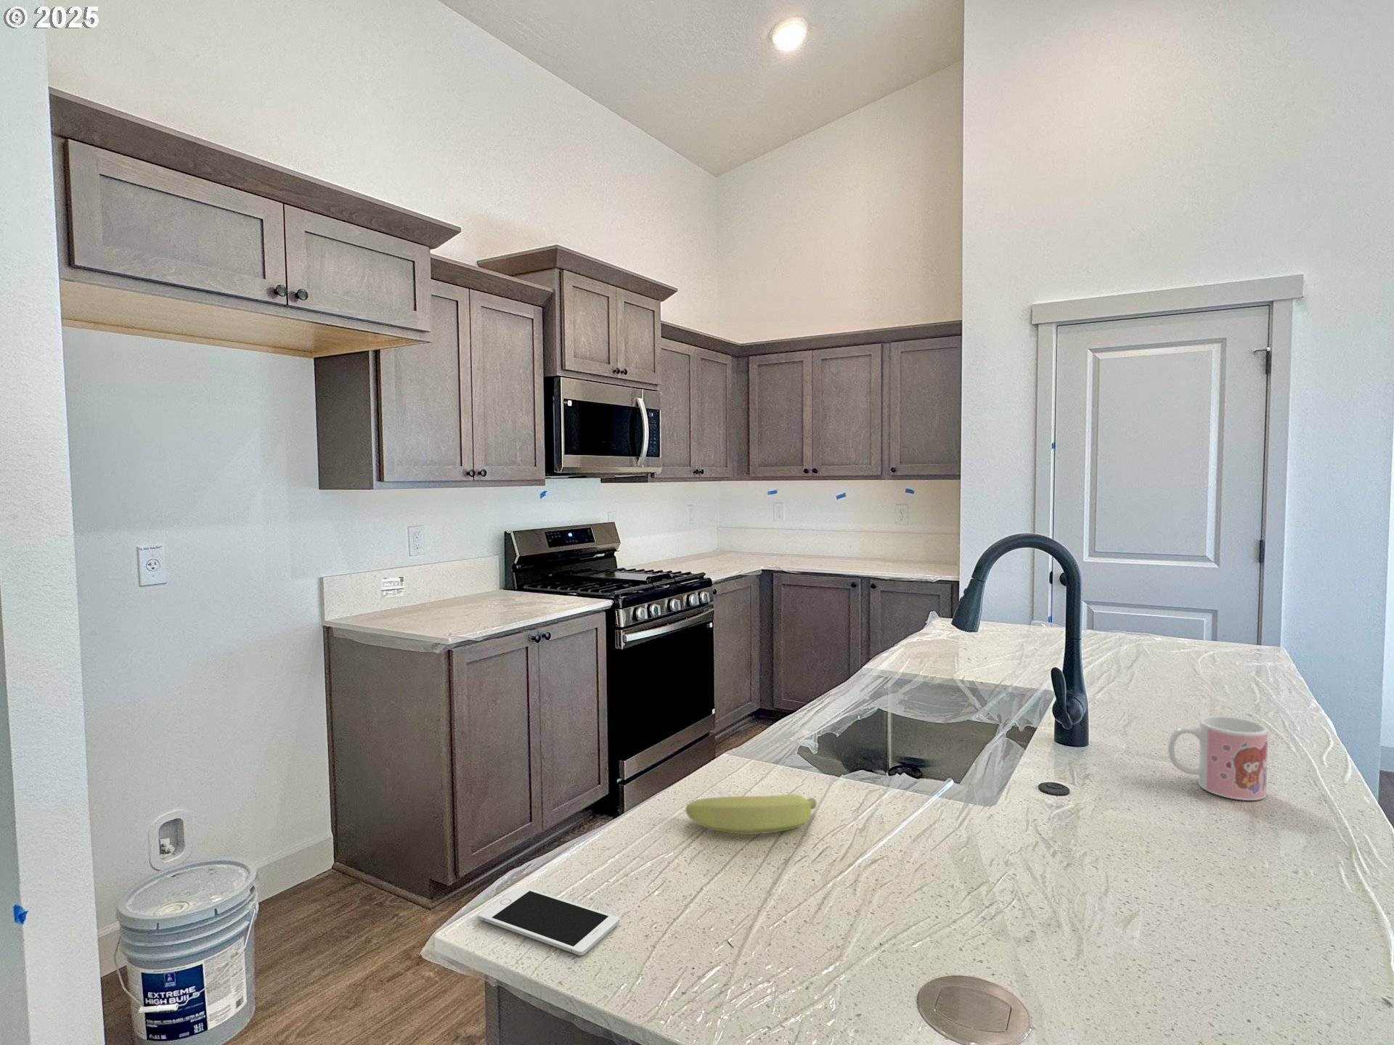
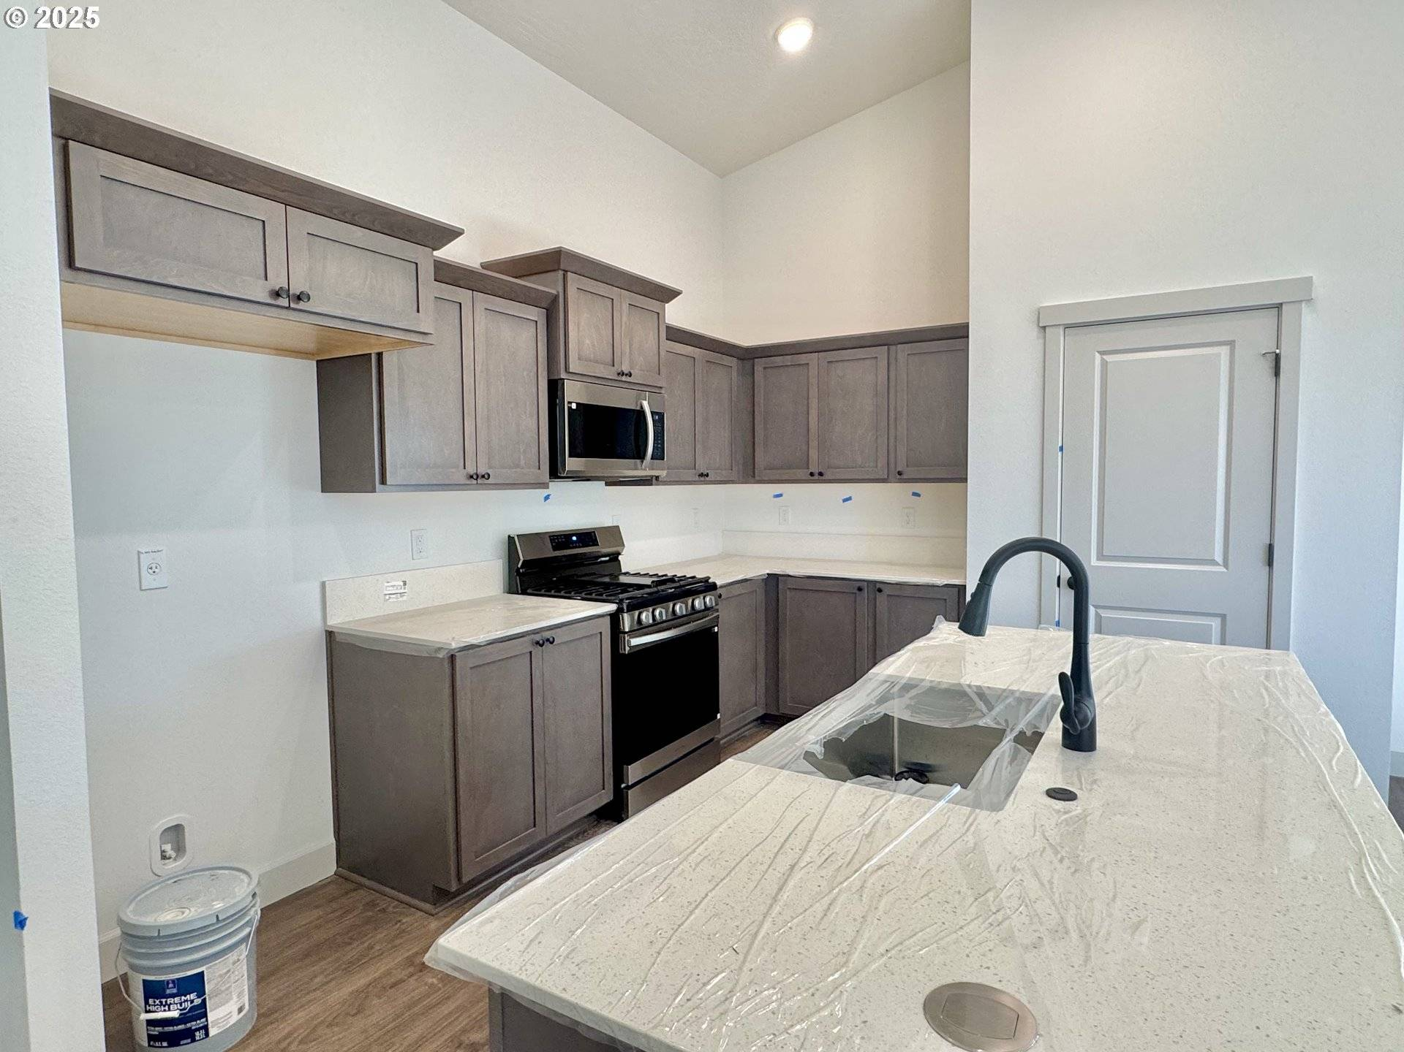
- banana (758, 805)
- mug (1221, 755)
- cell phone (548, 918)
